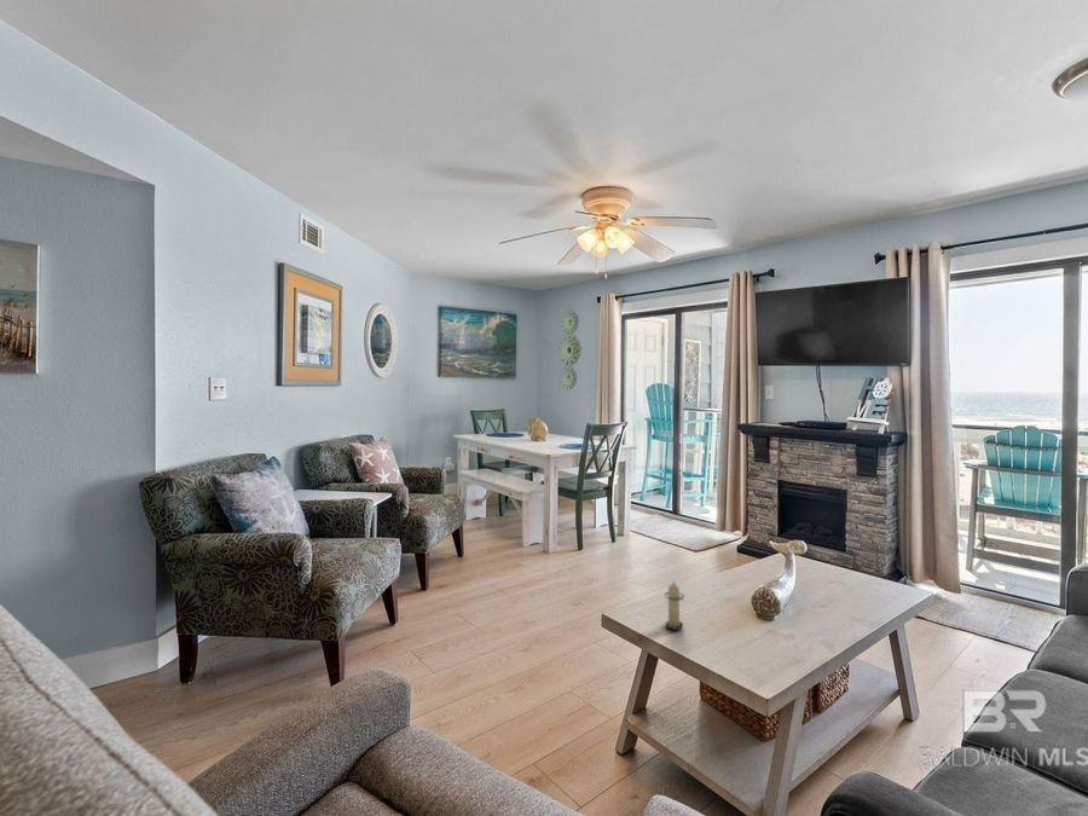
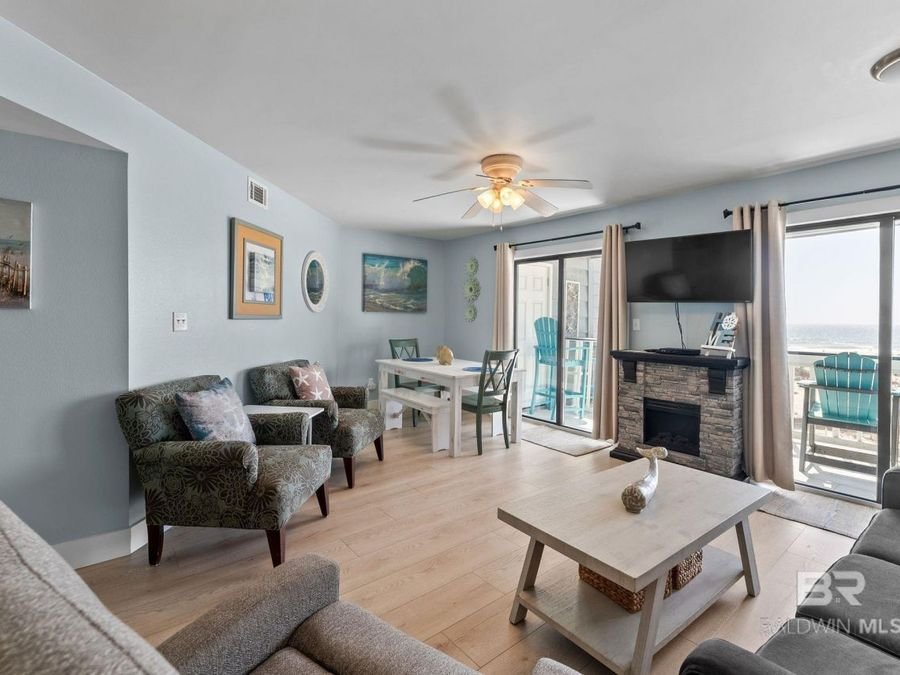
- candle (673, 603)
